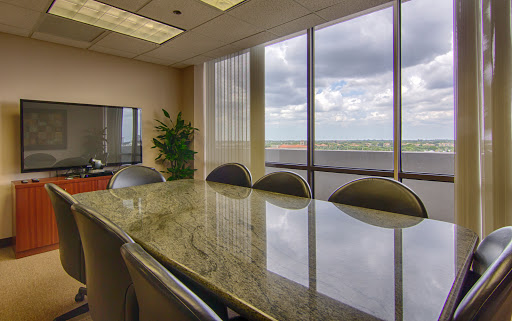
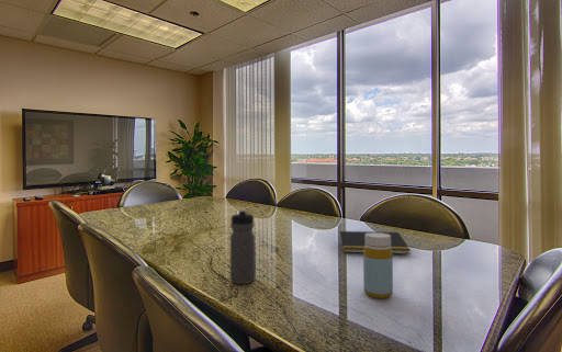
+ notepad (364, 241)
+ water bottle (243, 245)
+ bottle (378, 263)
